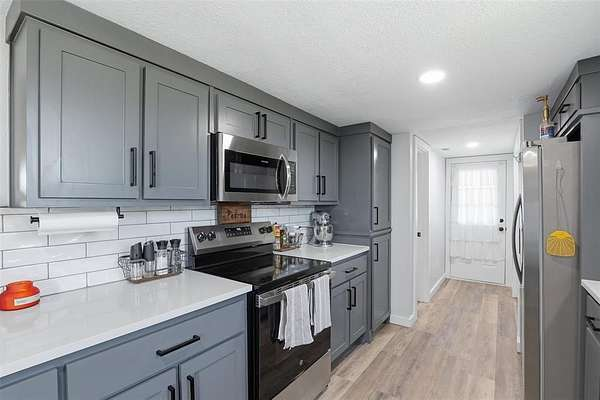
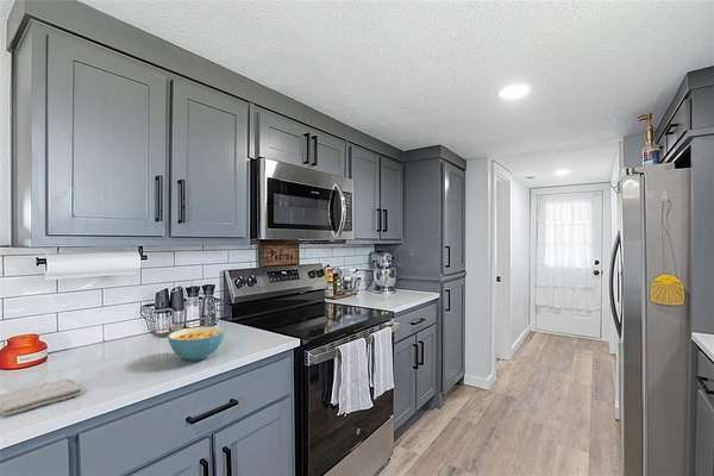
+ washcloth (38, 395)
+ cereal bowl (196, 345)
